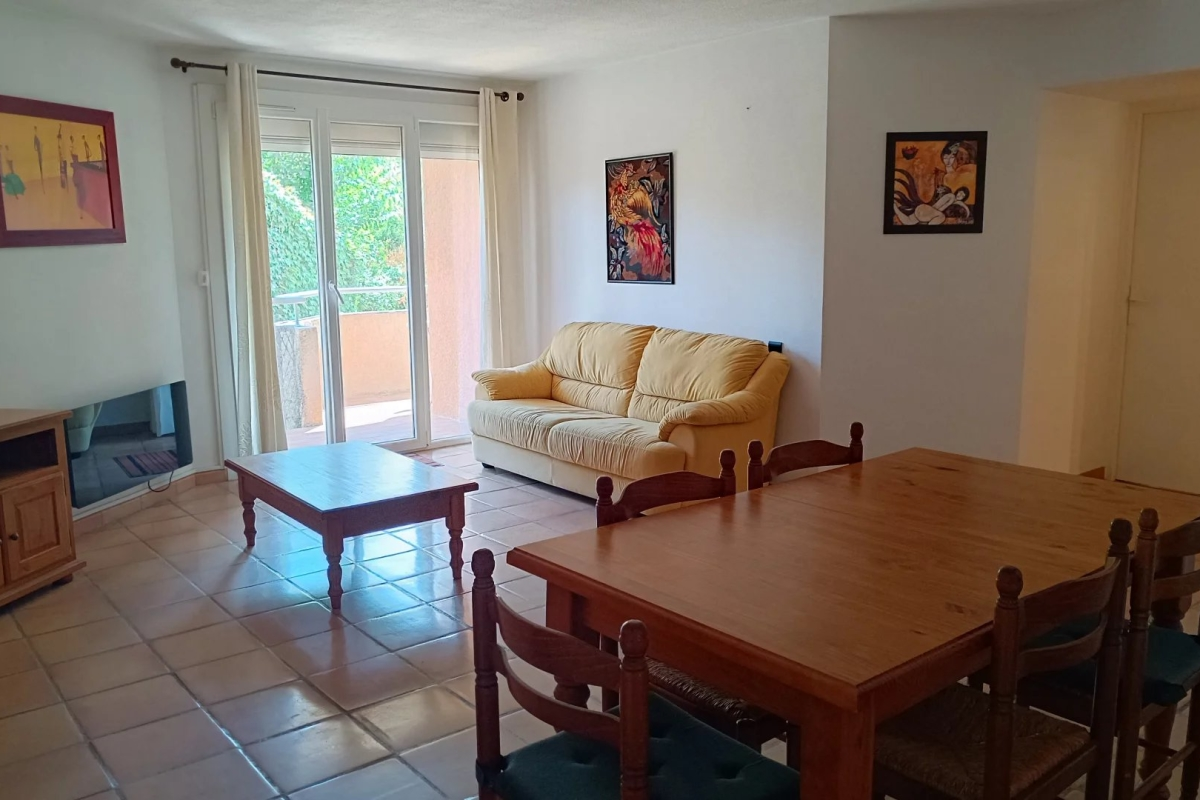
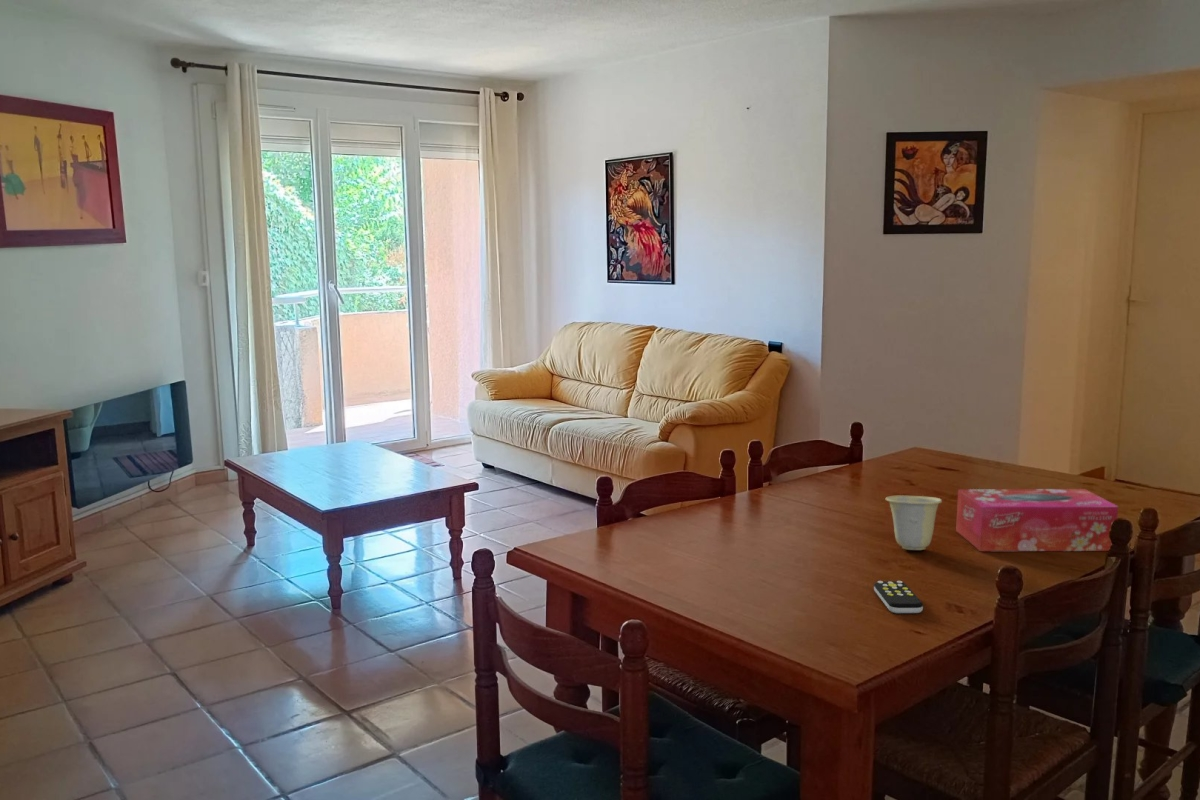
+ remote control (897, 596)
+ tissue box (1033, 519)
+ cup (912, 521)
